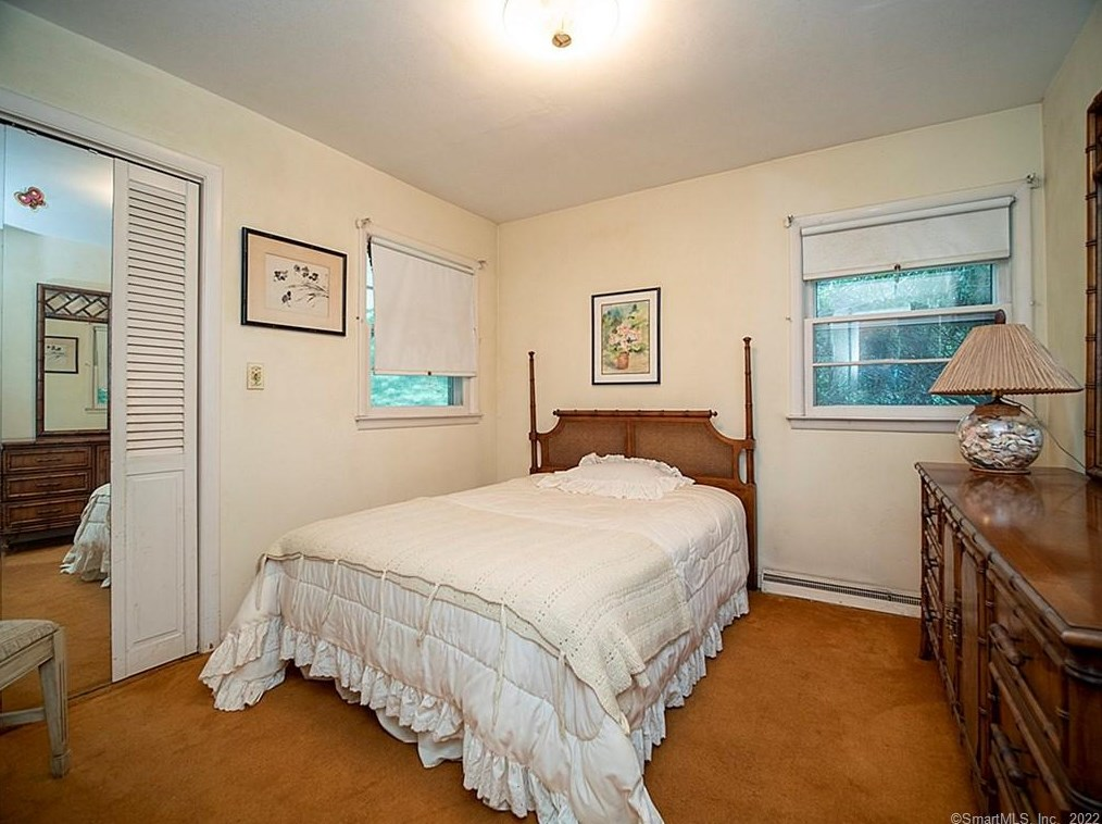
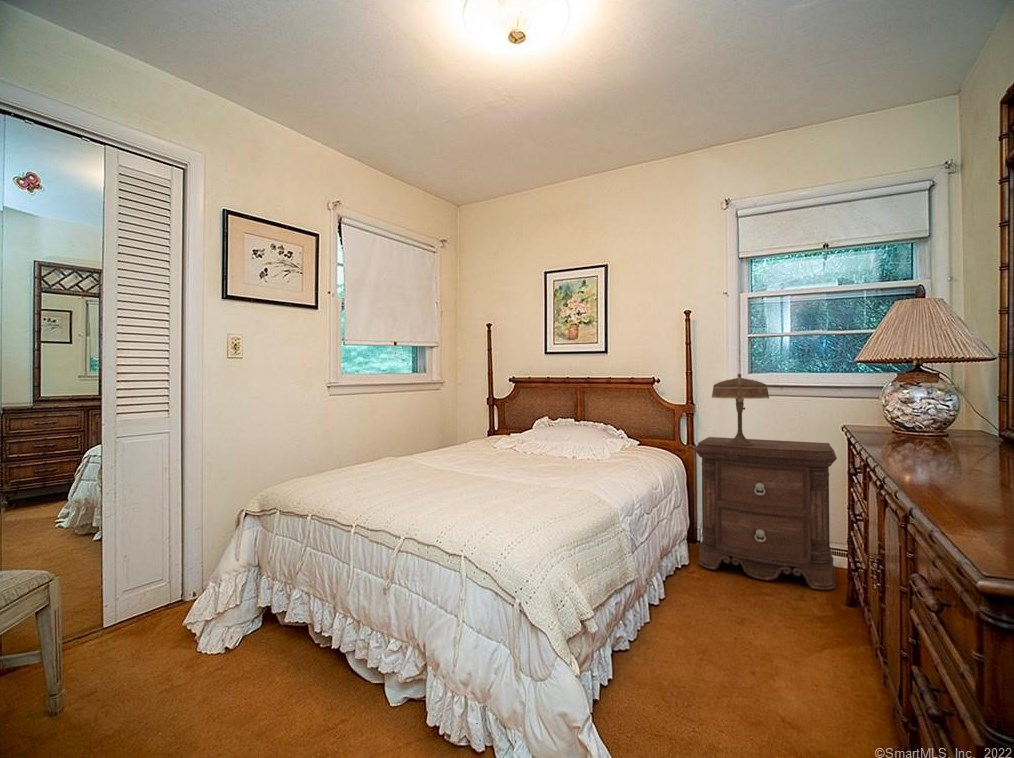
+ table lamp (739, 408)
+ nightstand (763, 505)
